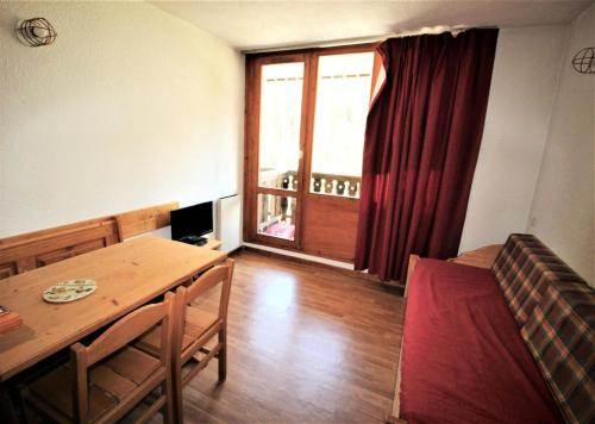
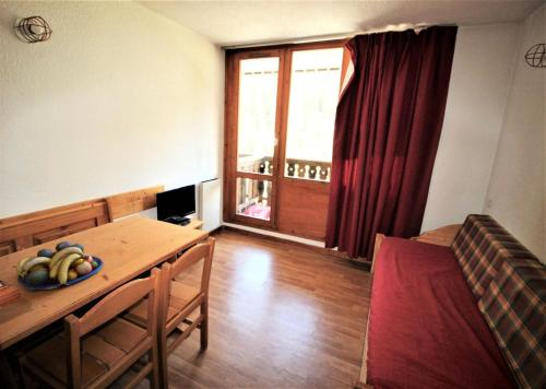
+ fruit bowl (62, 259)
